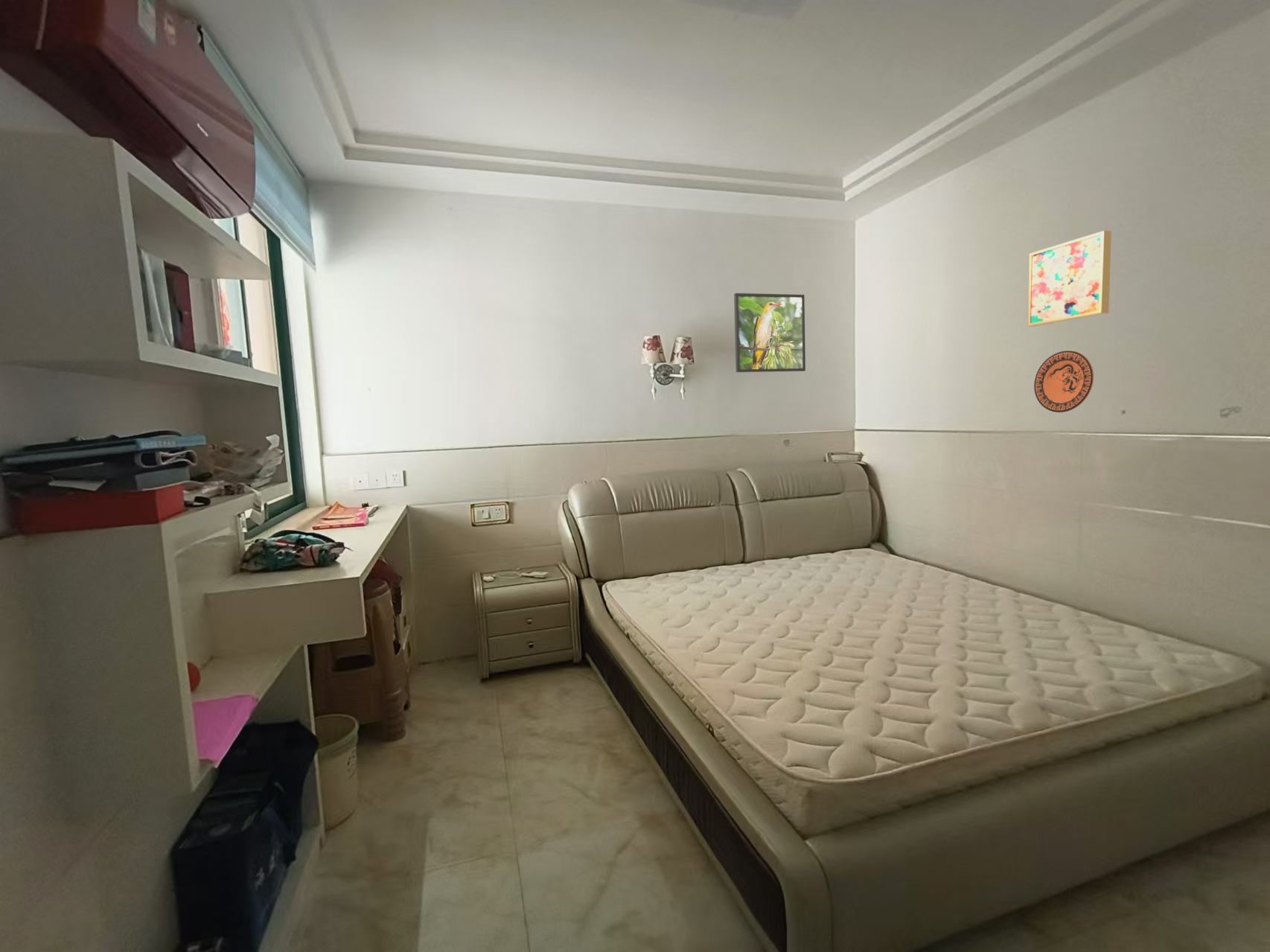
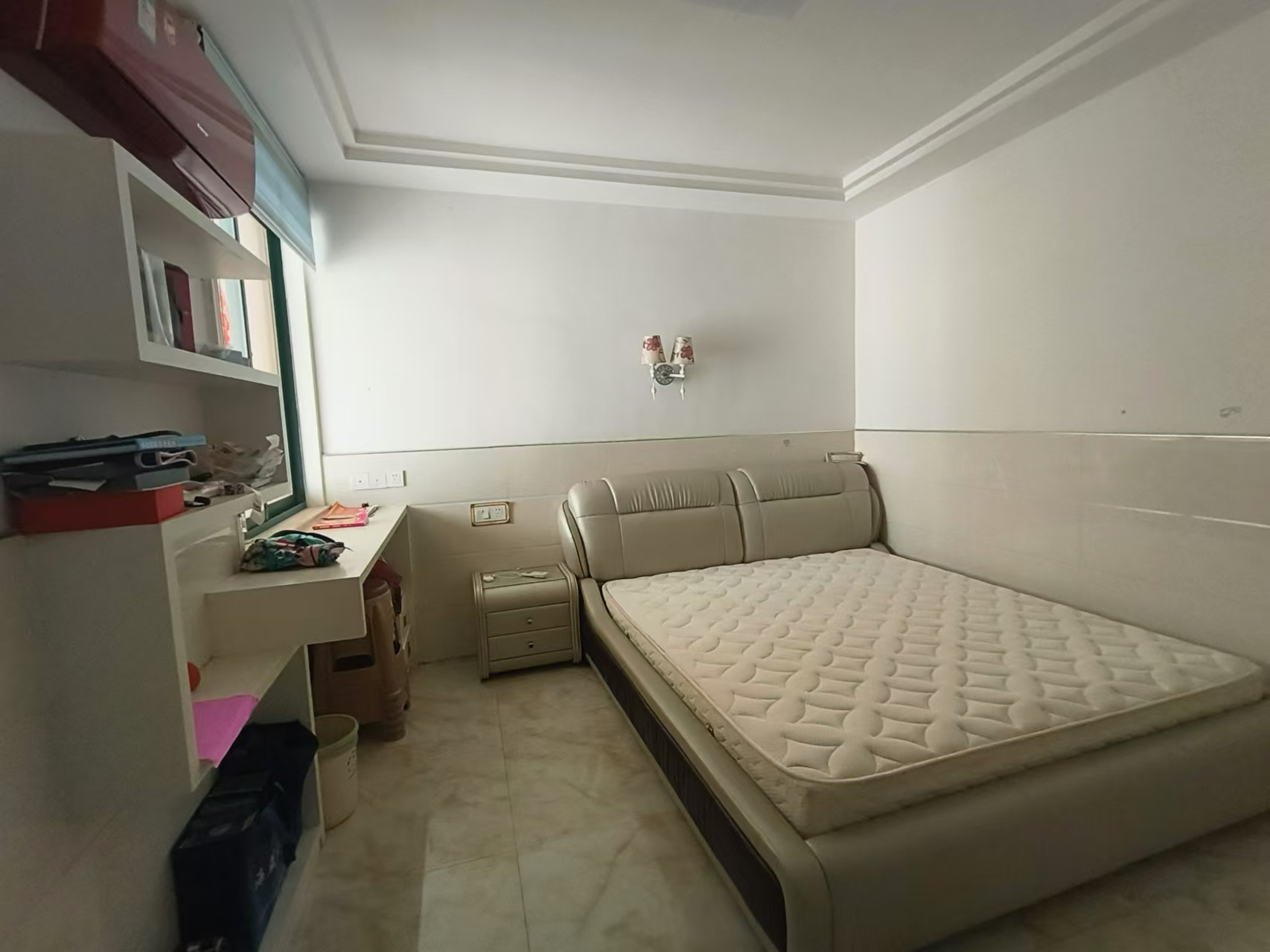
- decorative plate (1063, 382)
- wall art (1066, 281)
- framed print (770, 333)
